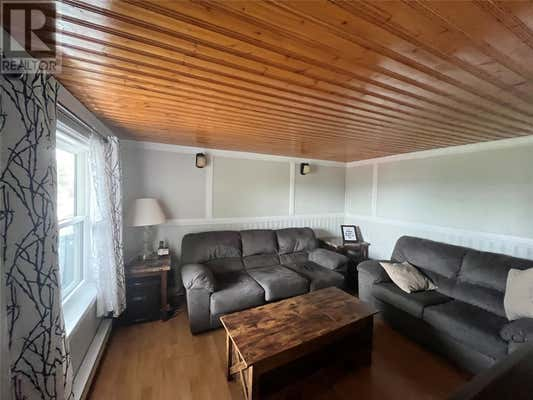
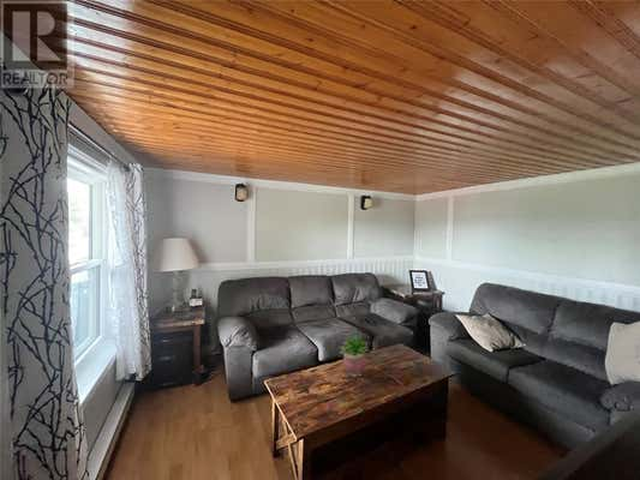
+ potted plant (353, 353)
